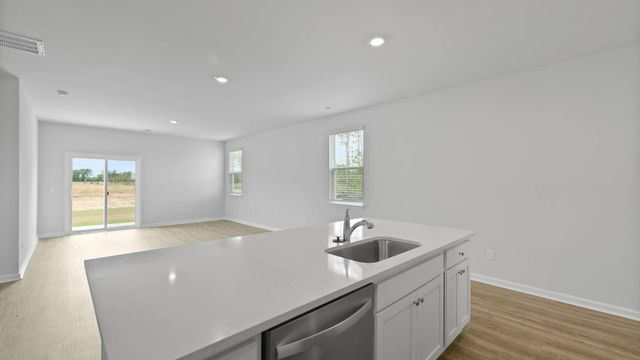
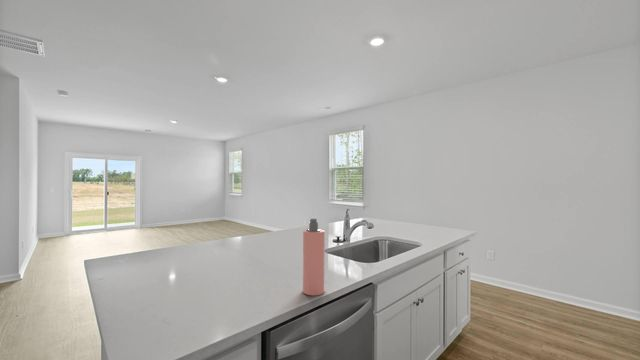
+ spray bottle (313, 254)
